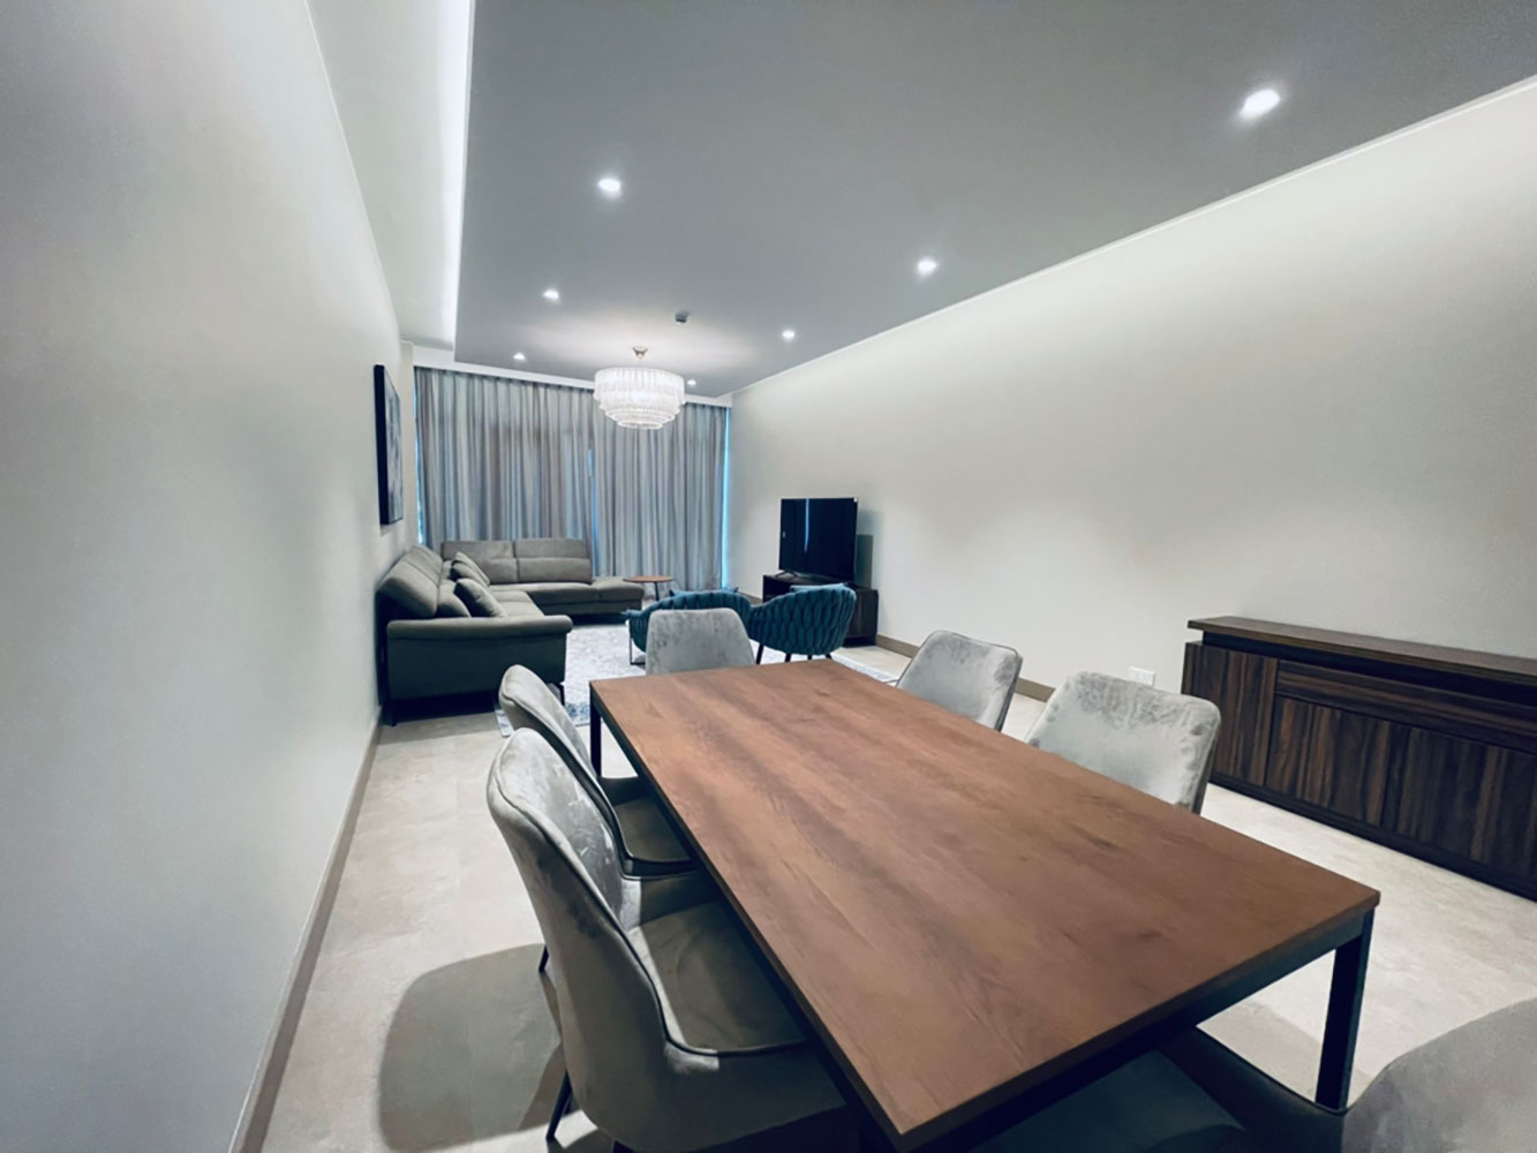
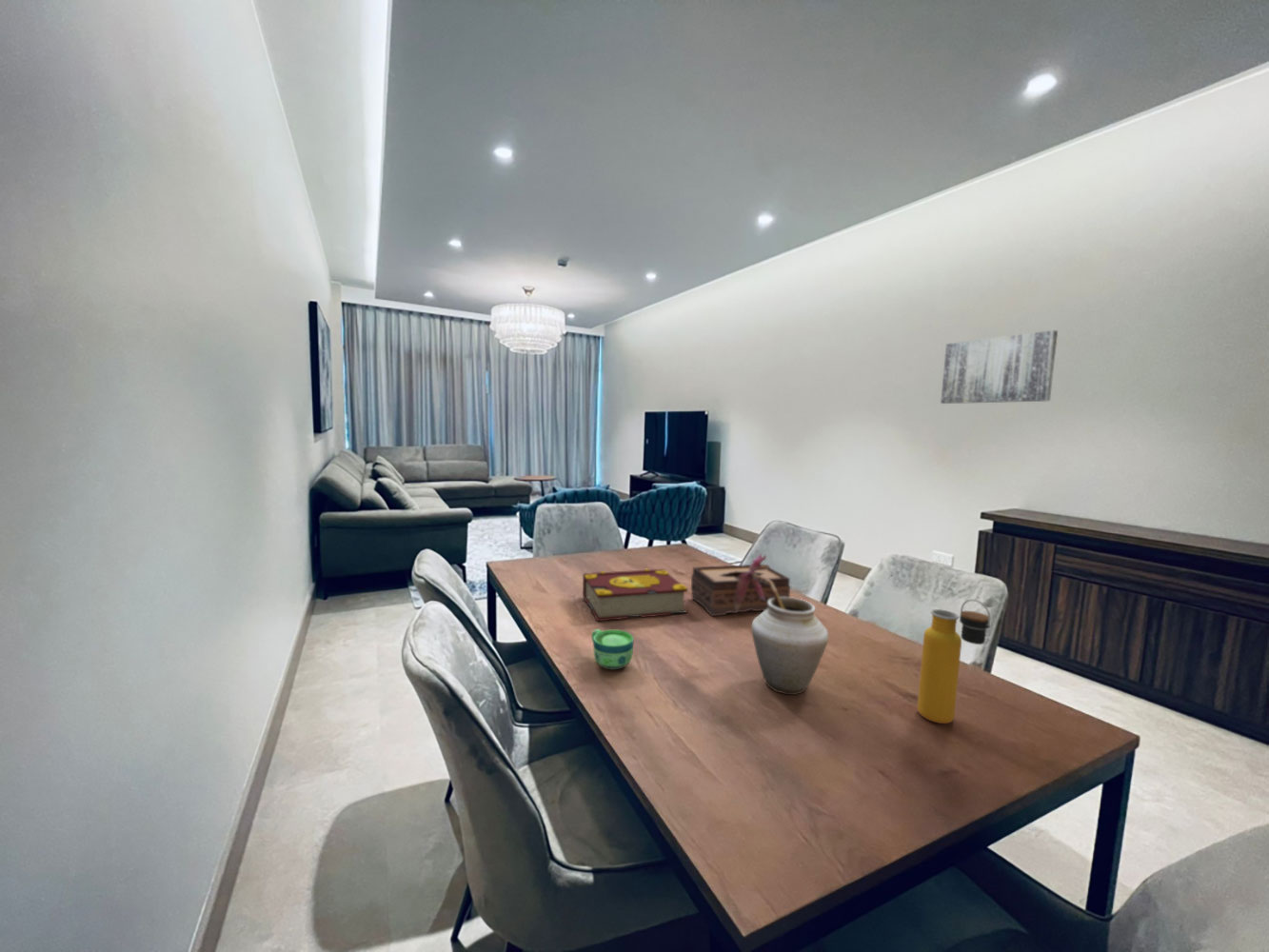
+ water bottle (954, 660)
+ book (630, 591)
+ cup (607, 648)
+ vase (775, 622)
+ tissue box (736, 588)
+ wall art (994, 369)
